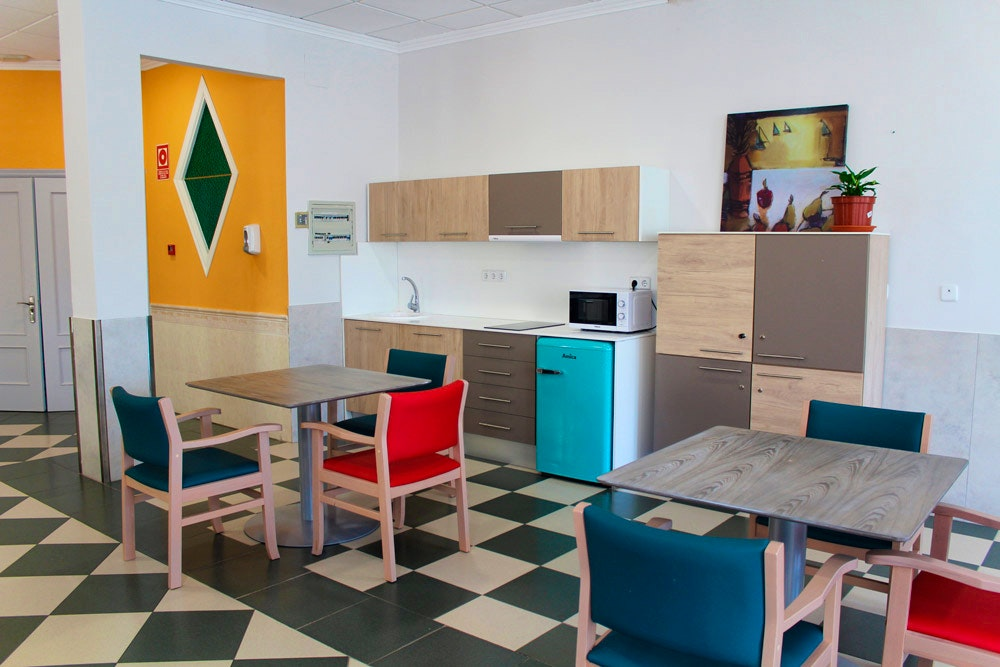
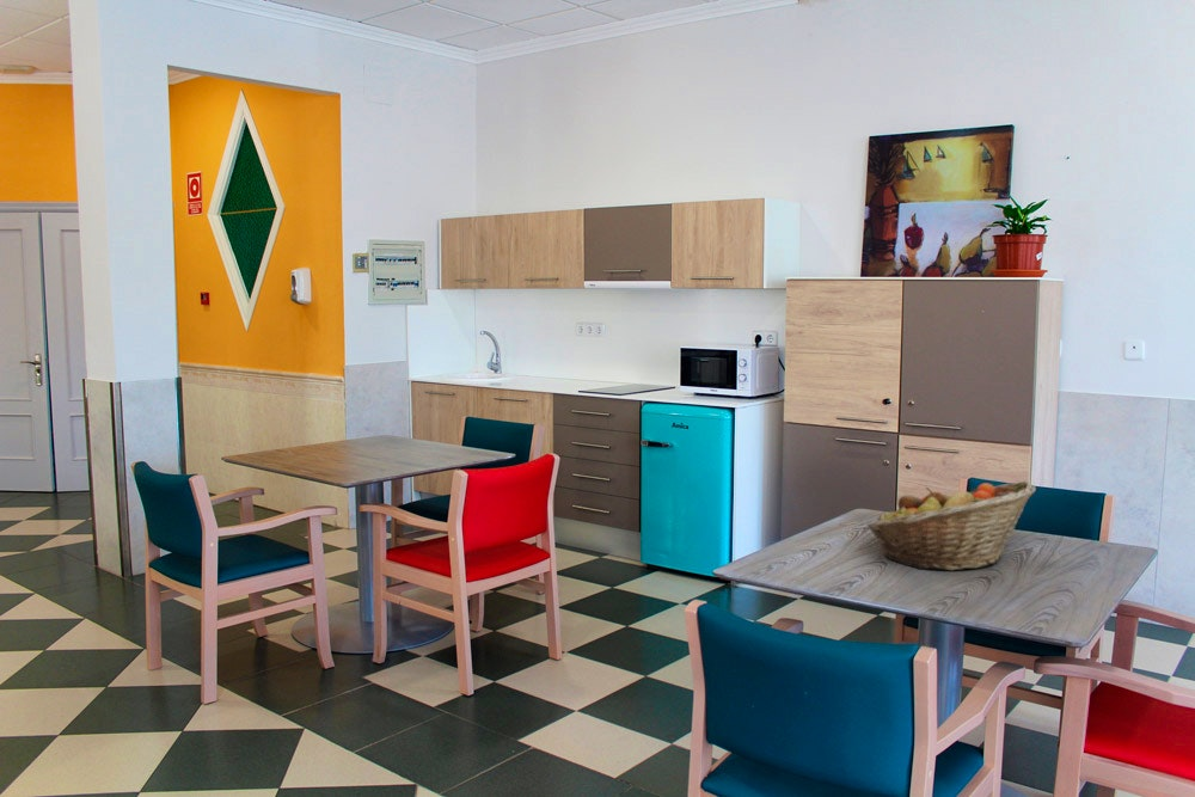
+ fruit basket (950, 519)
